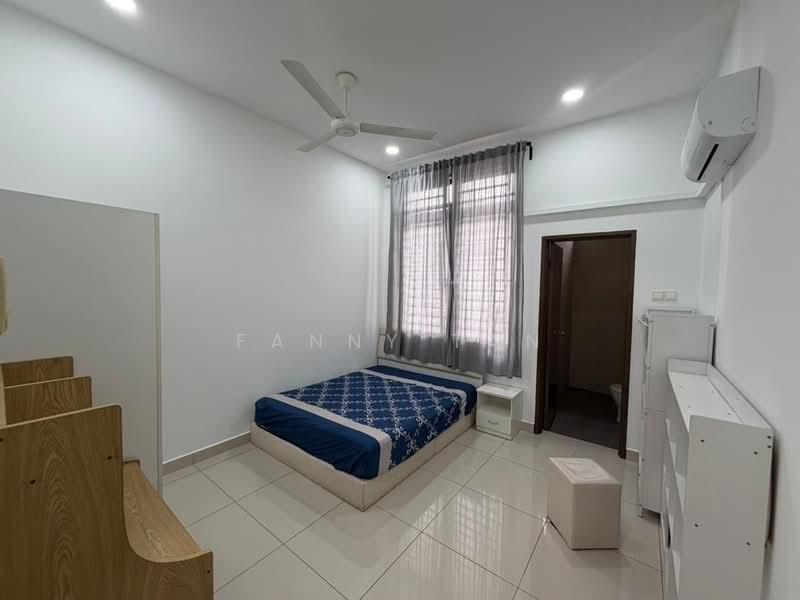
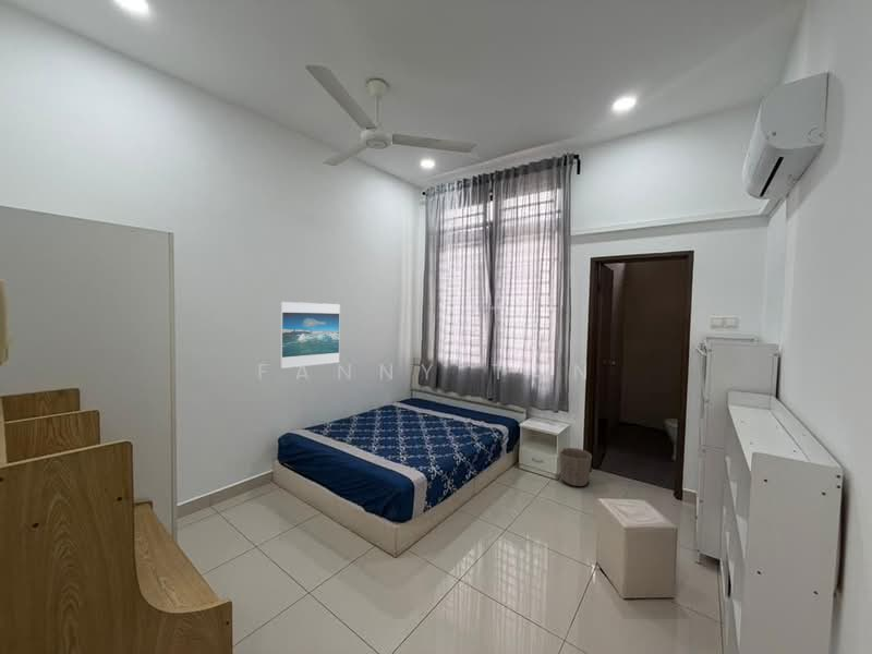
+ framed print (312, 334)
+ waste basket (574, 467)
